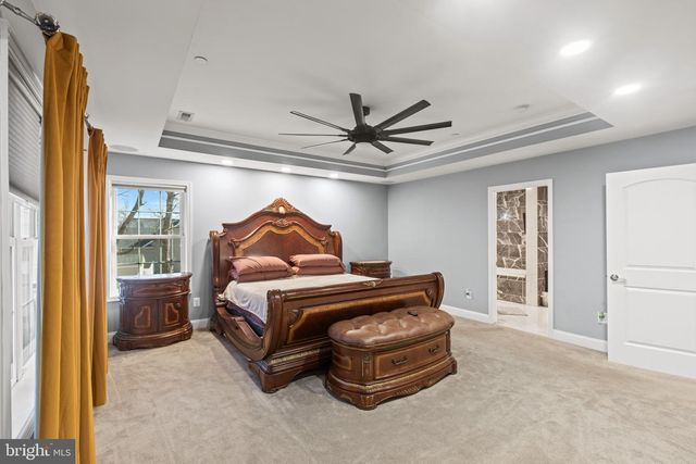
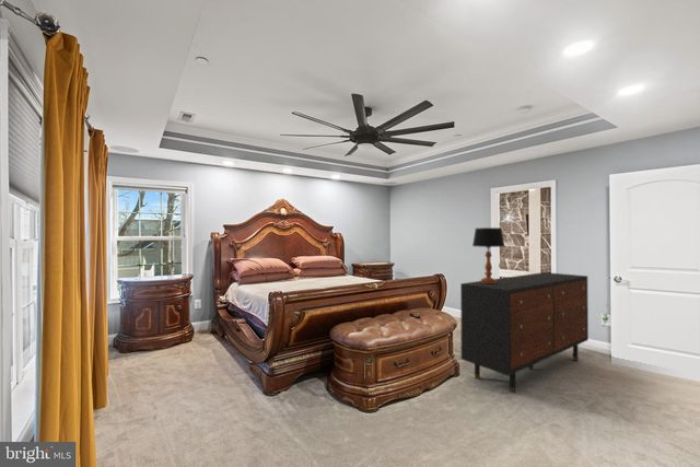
+ dresser (530, 324)
+ table lamp (488, 255)
